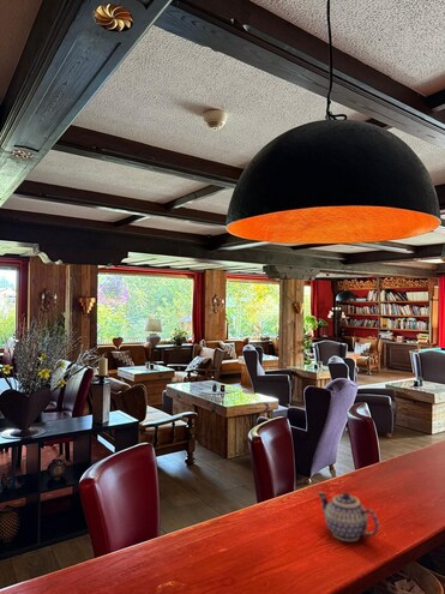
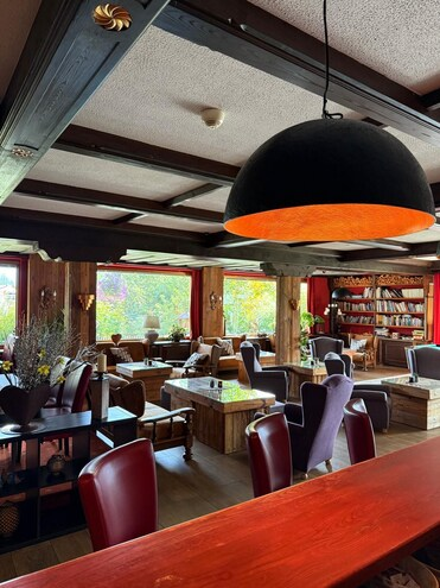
- teapot (345, 512)
